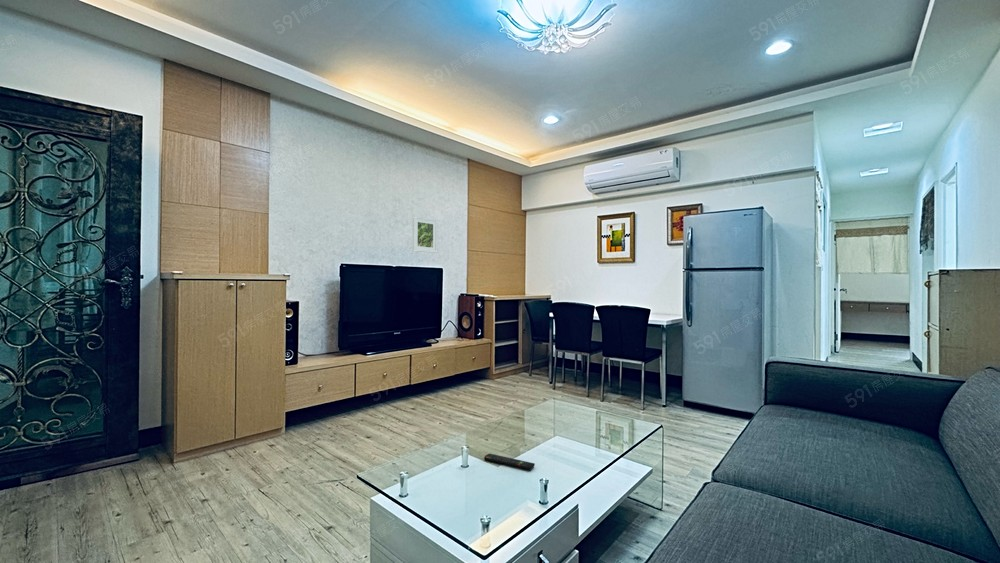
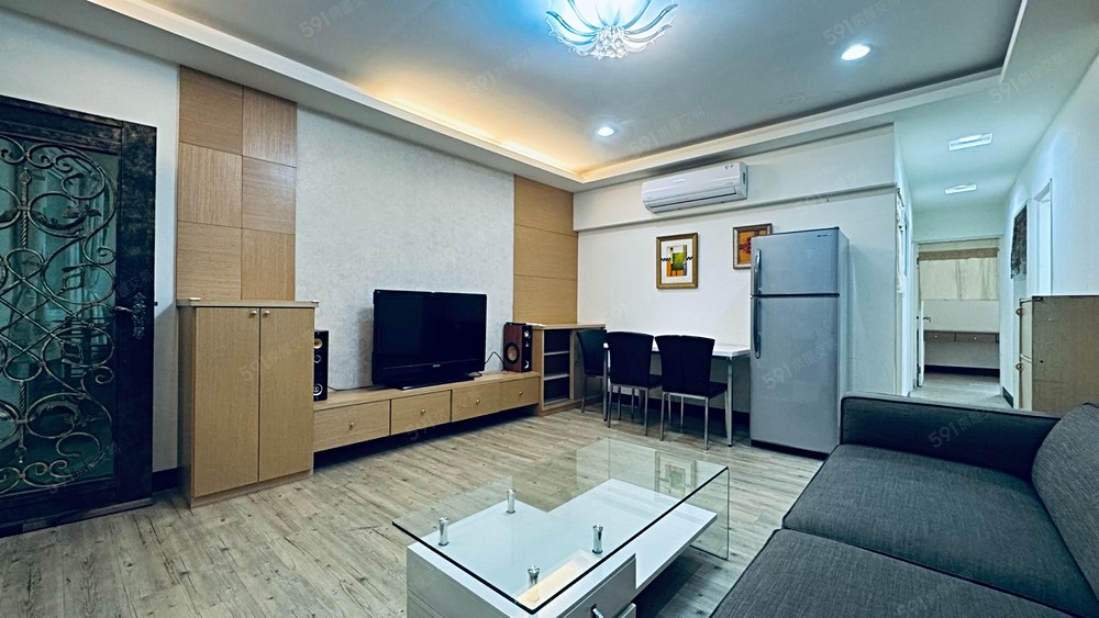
- remote control (508, 461)
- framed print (425, 235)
